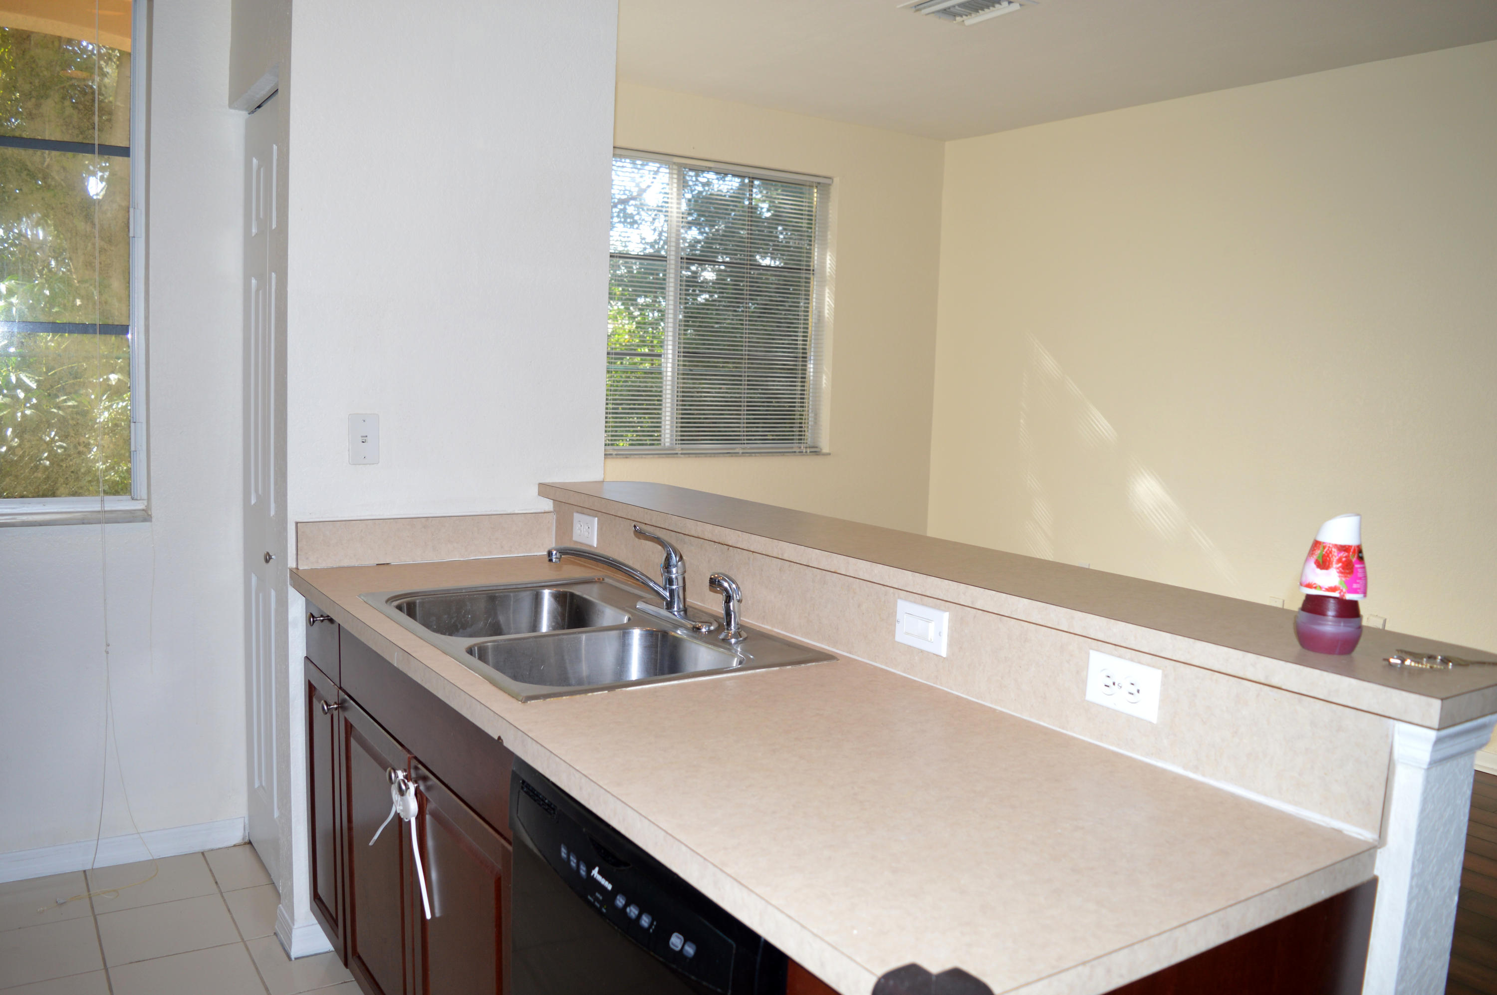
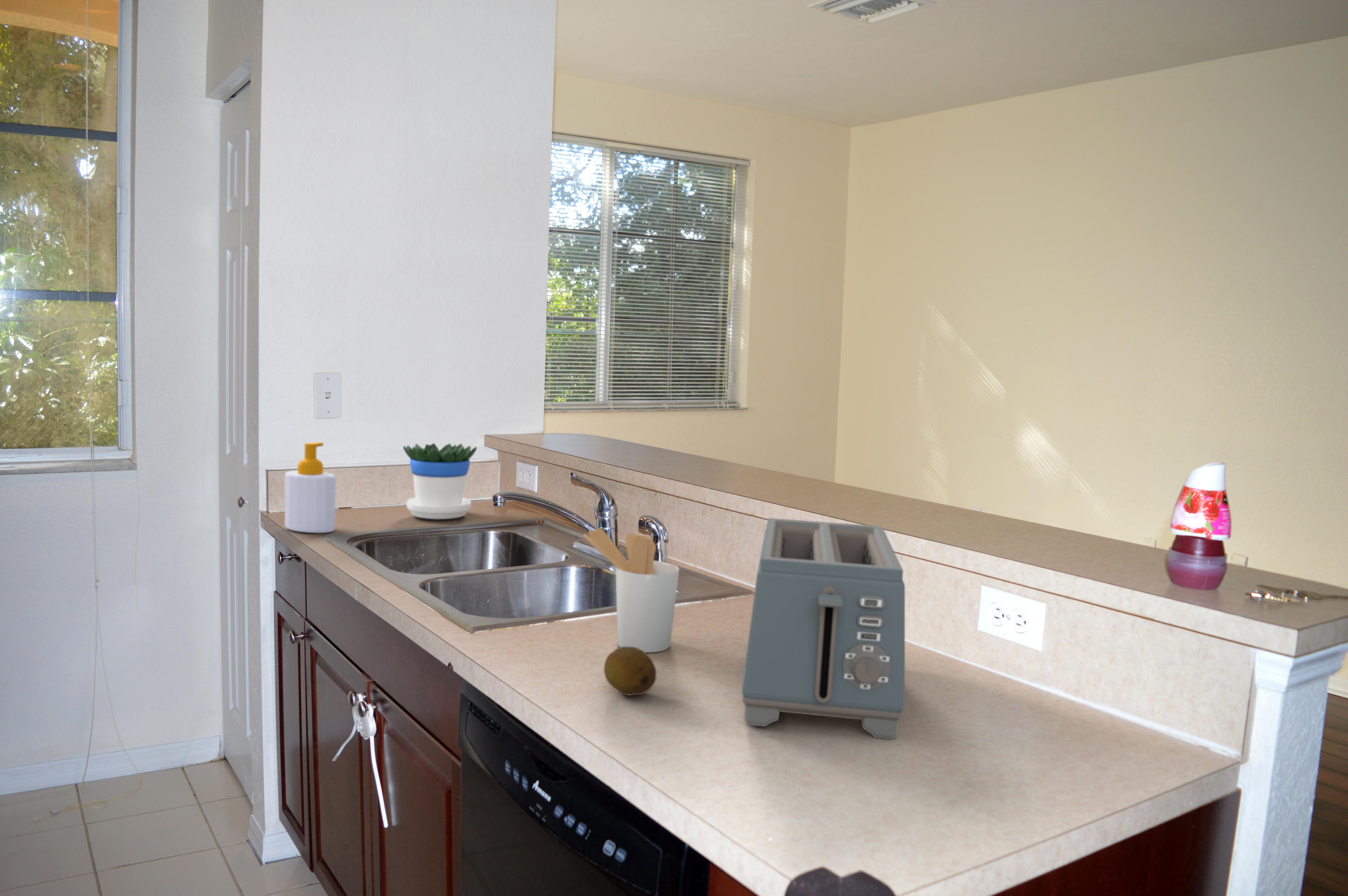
+ flowerpot (439, 481)
+ fruit (630, 670)
+ toaster (823, 620)
+ soap bottle (310, 486)
+ utensil holder (630, 586)
